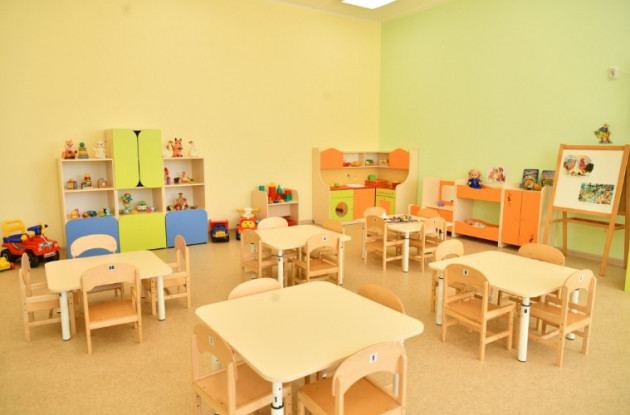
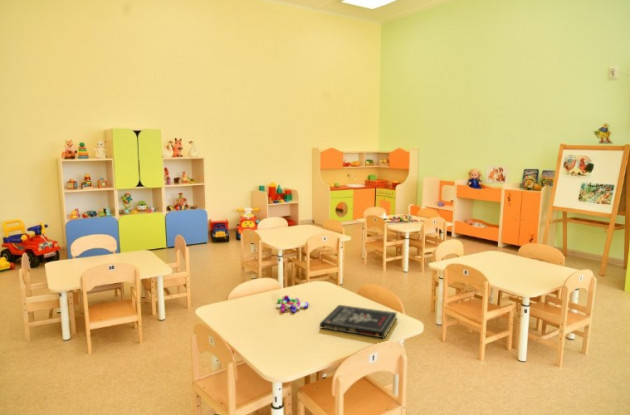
+ building block set (292, 301)
+ book (359, 320)
